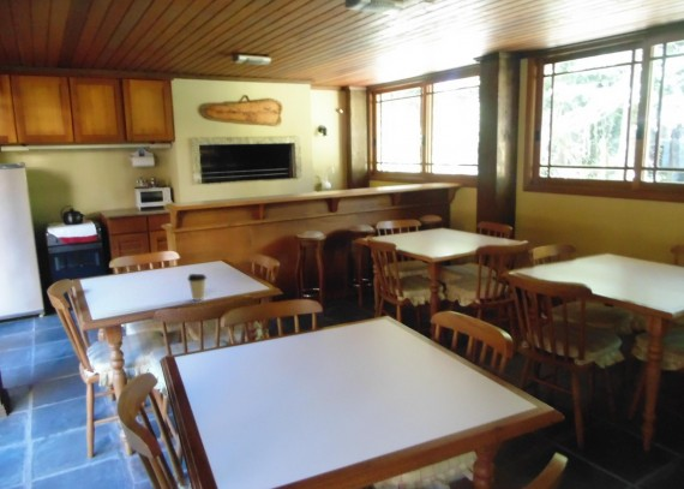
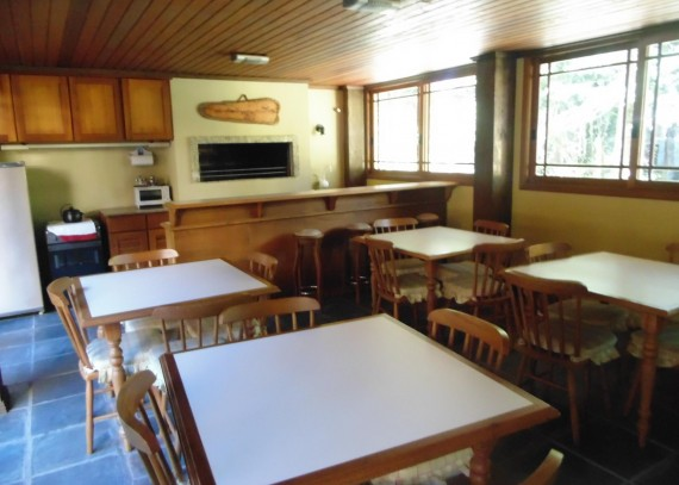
- coffee cup (197, 286)
